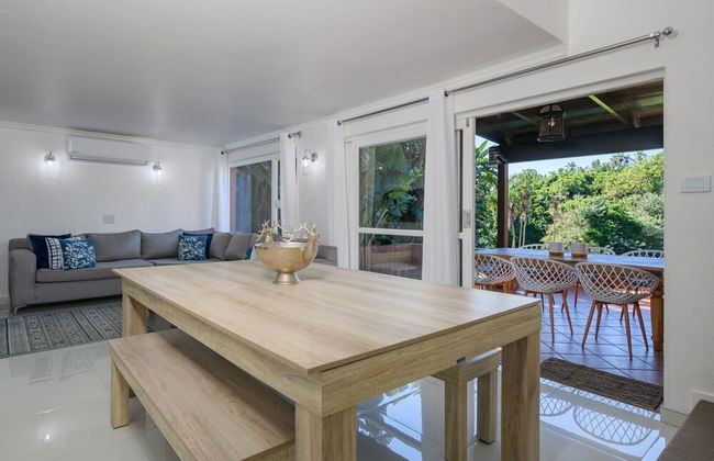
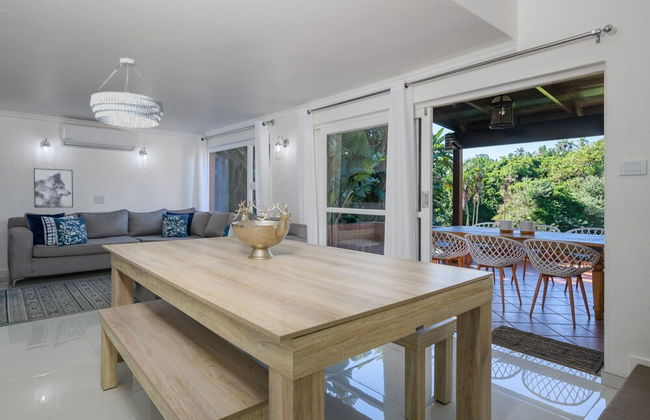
+ chandelier (127, 92)
+ wall art (53, 188)
